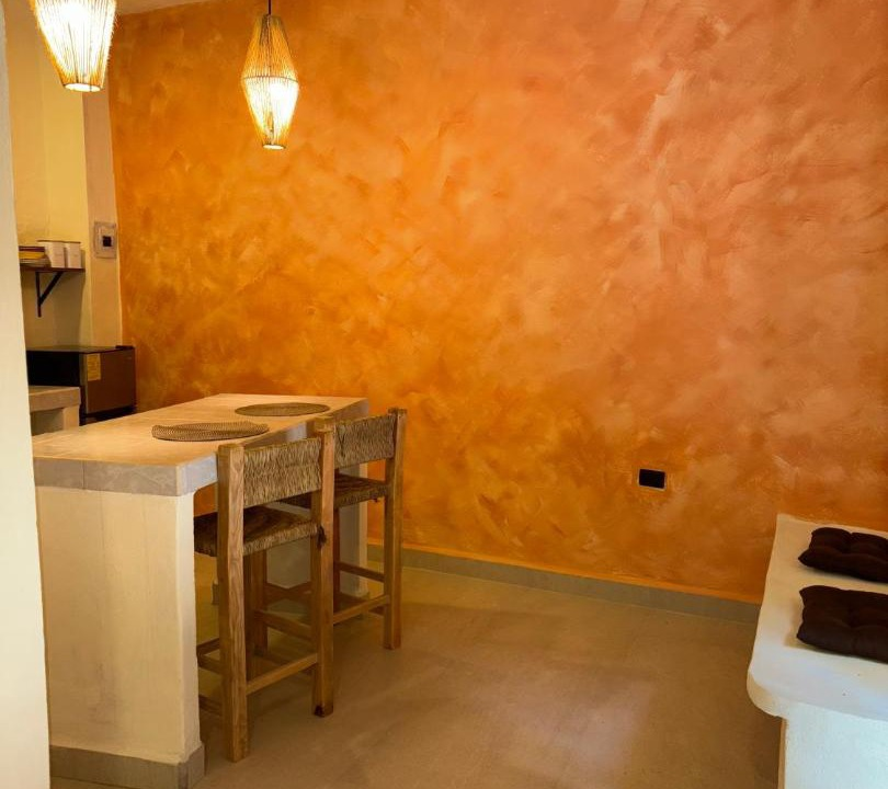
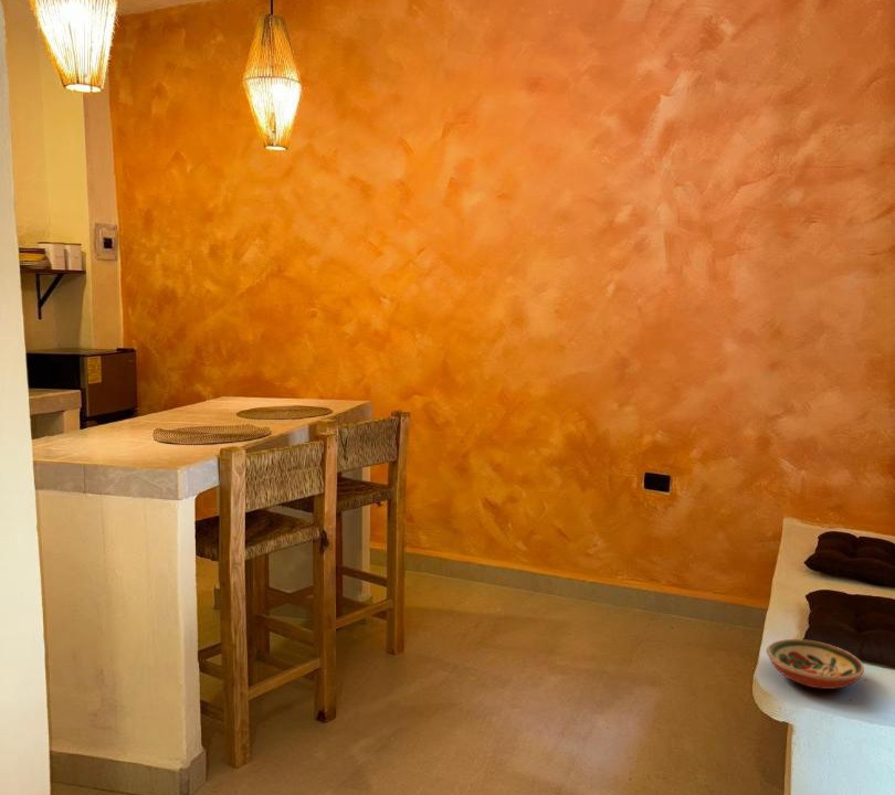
+ decorative bowl (813, 668)
